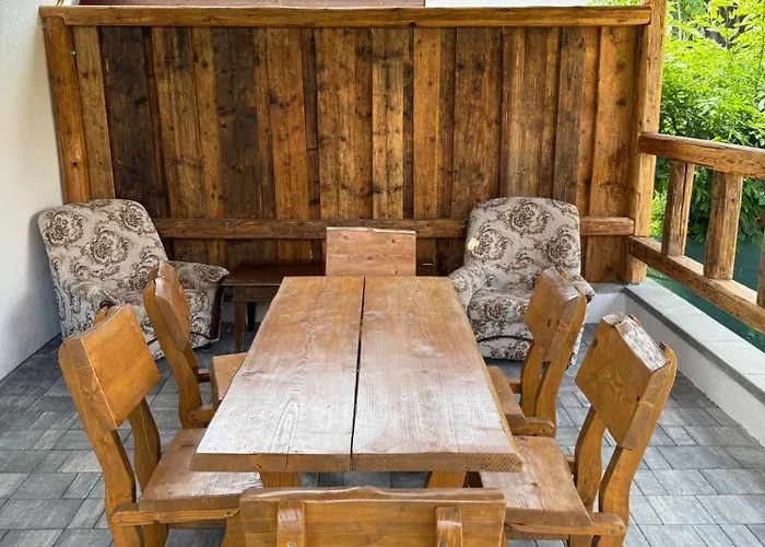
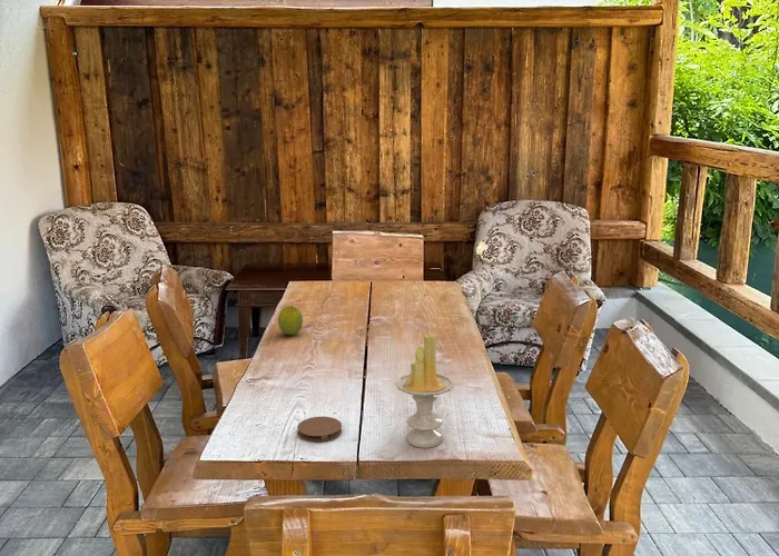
+ candle (424, 386)
+ fruit (289, 319)
+ coaster (319, 428)
